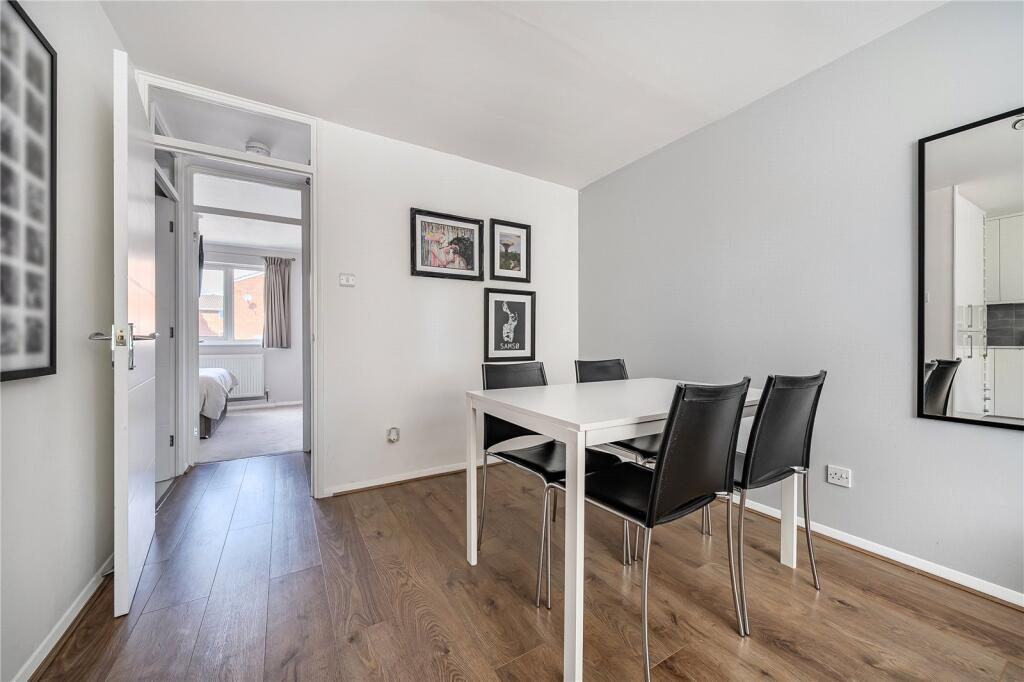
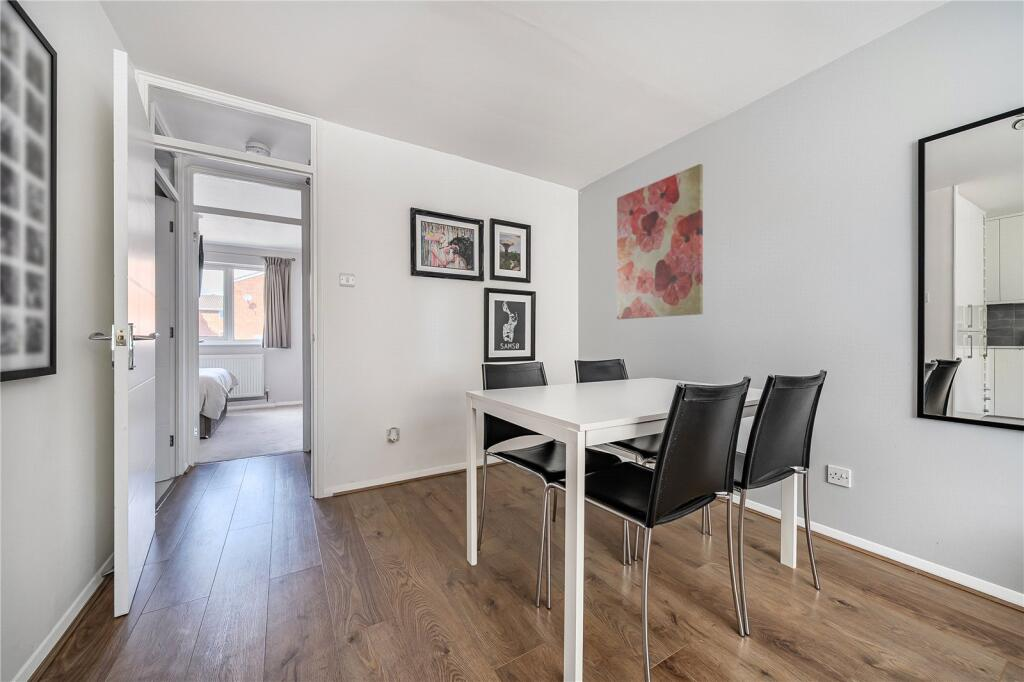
+ wall art (655, 250)
